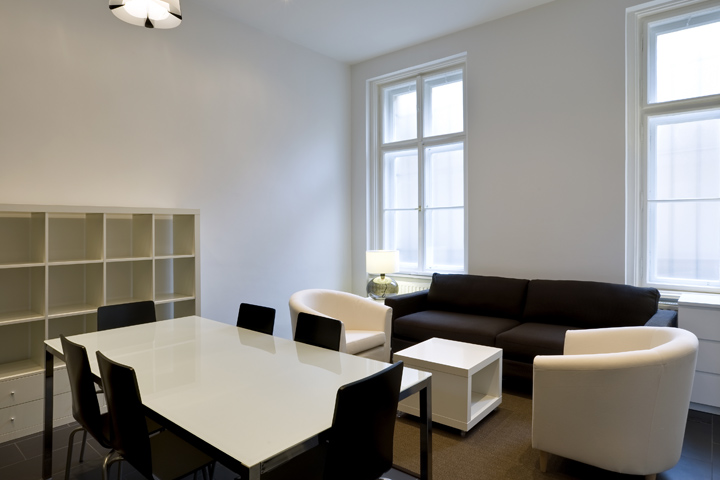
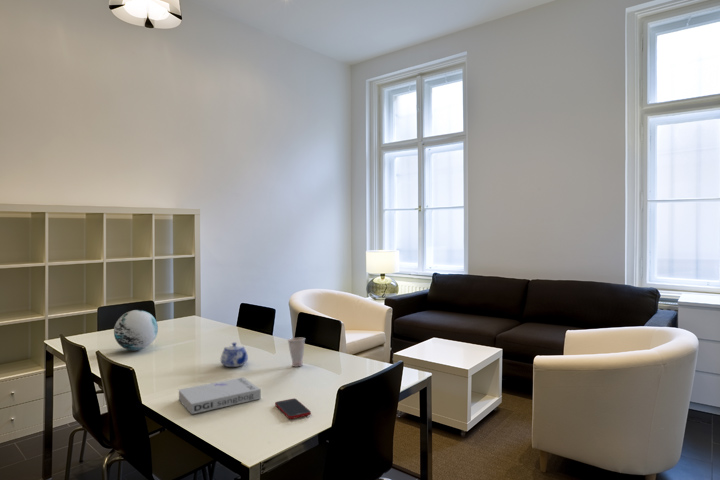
+ cell phone (292, 408)
+ decorative orb (136, 330)
+ teapot (235, 354)
+ book (219, 394)
+ cup (296, 351)
